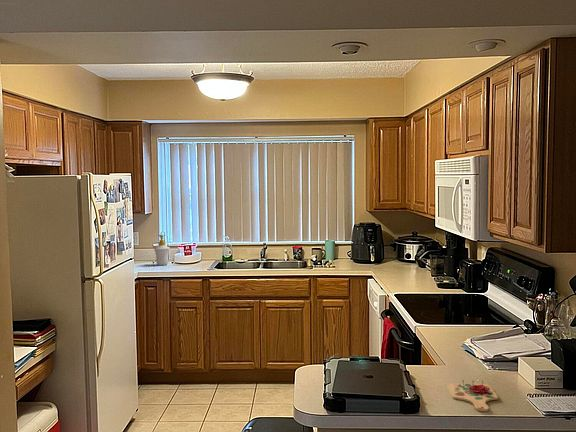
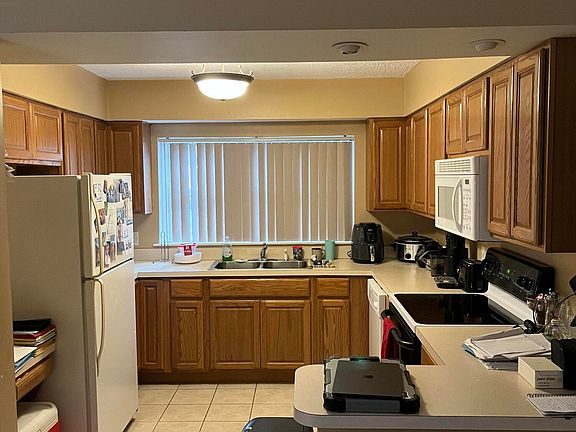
- cutting board (474, 393)
- soap bottle (162, 249)
